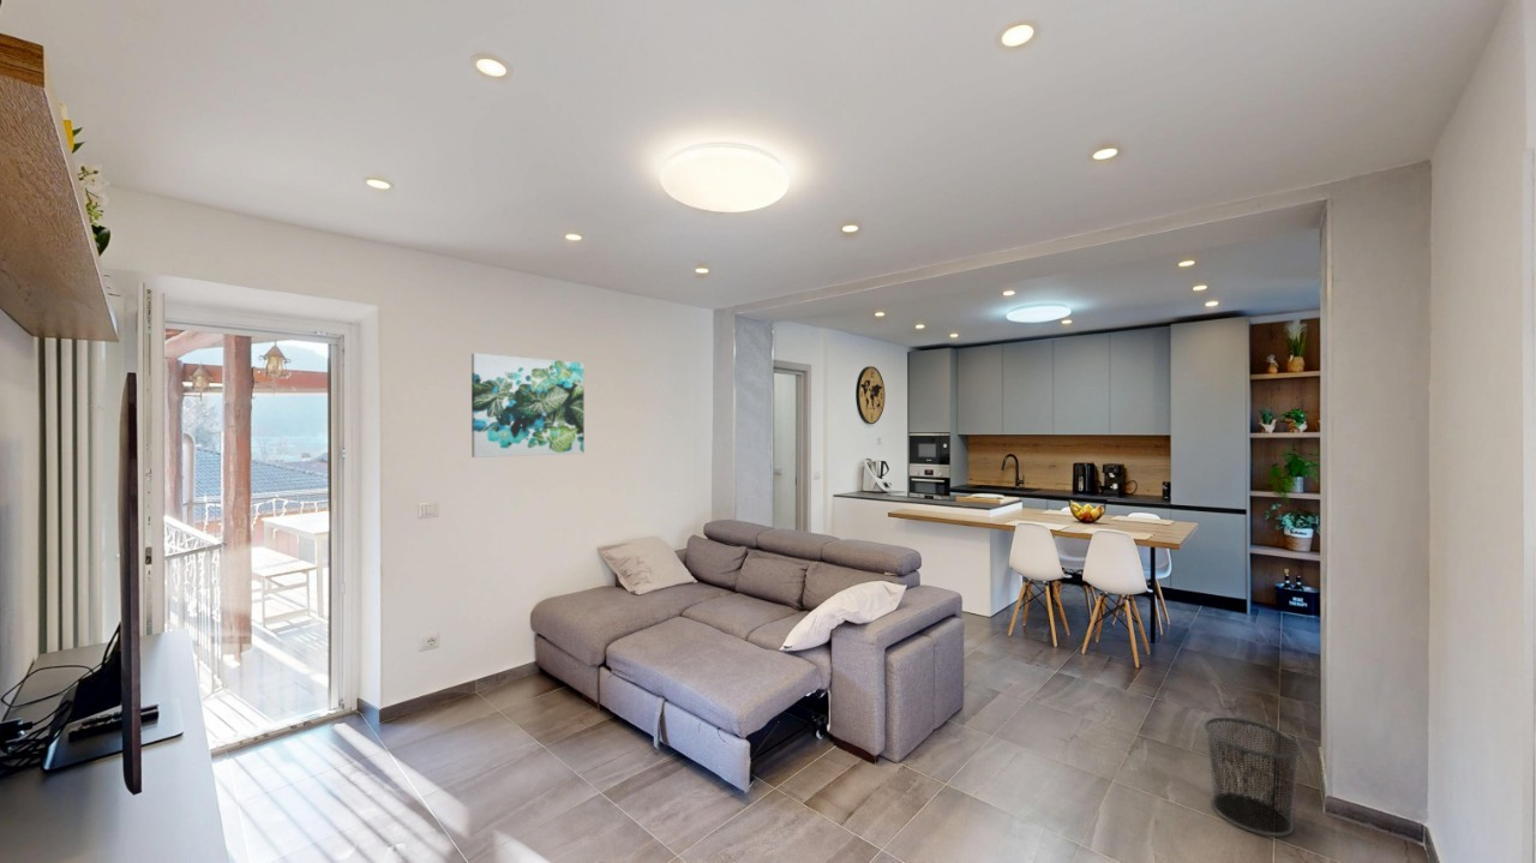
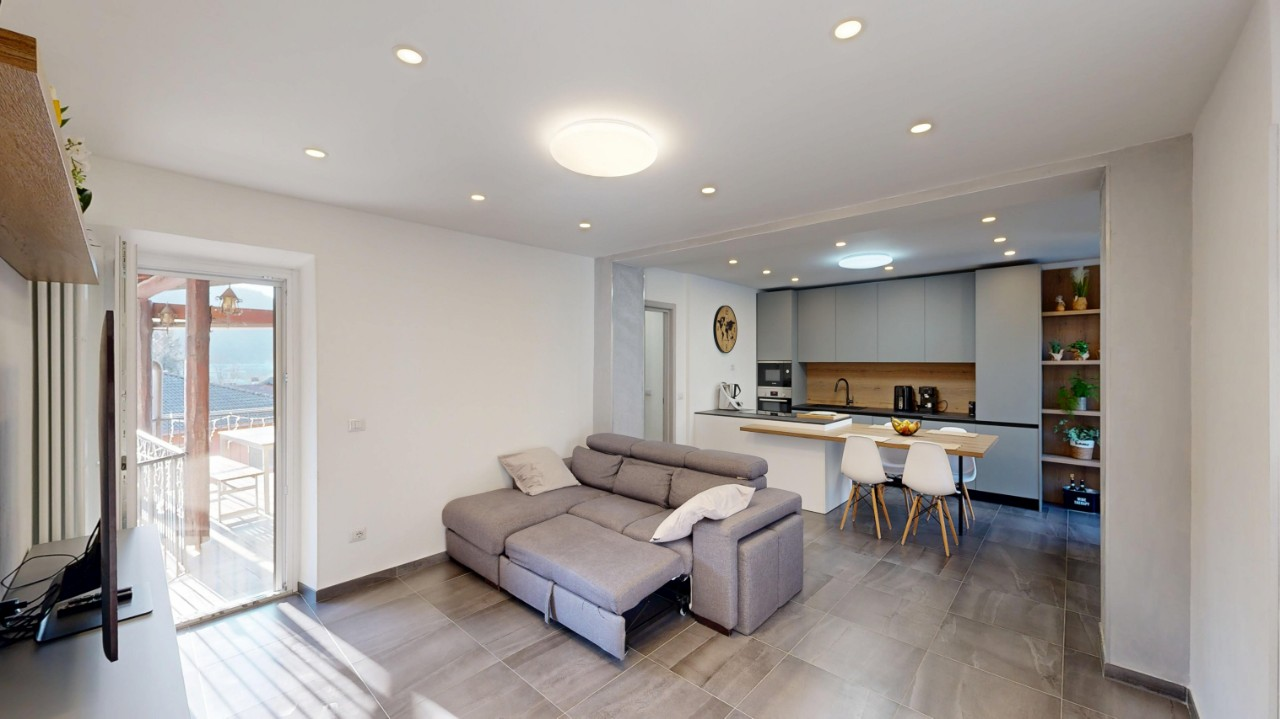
- wall art (530, 407)
- waste bin (1250, 774)
